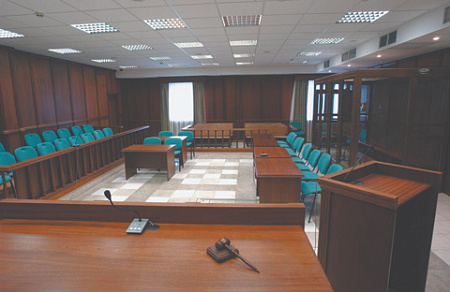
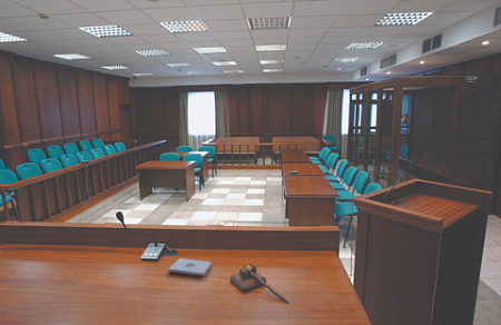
+ notepad (190, 266)
